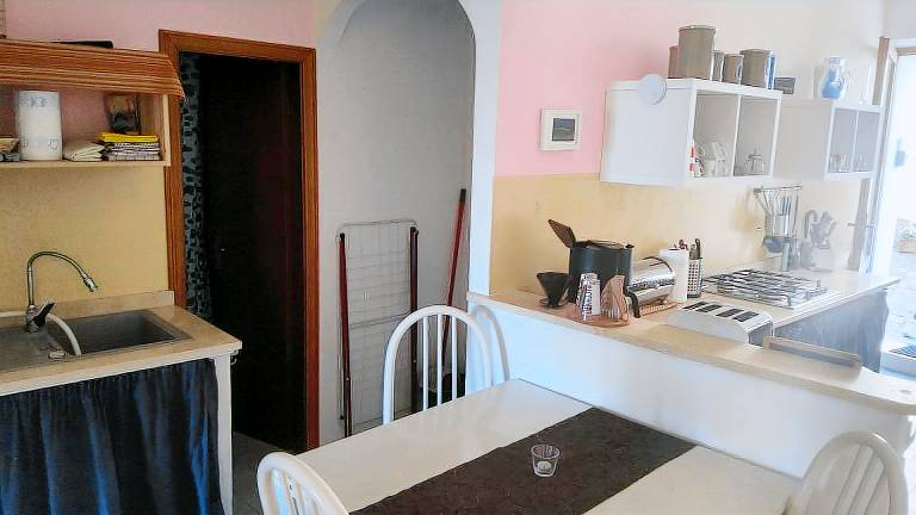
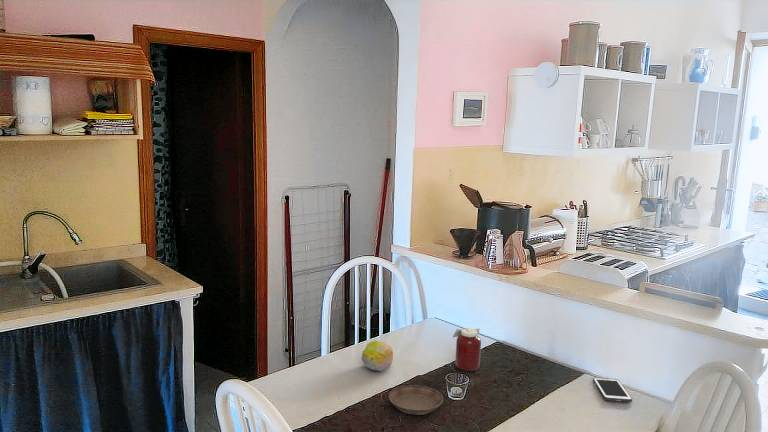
+ jar (467, 347)
+ saucer (415, 401)
+ fruit (377, 354)
+ cell phone (611, 389)
